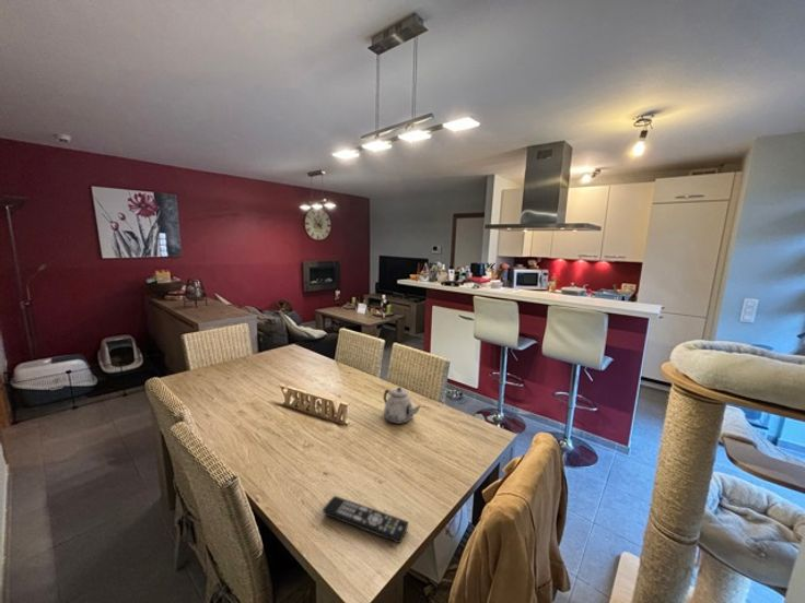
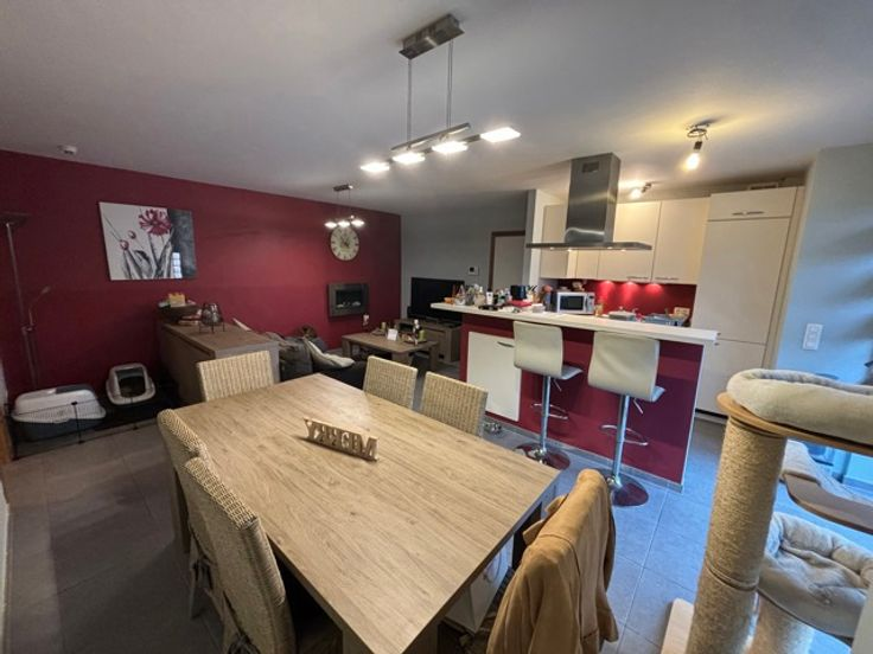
- teapot (400, 403)
- remote control (364, 518)
